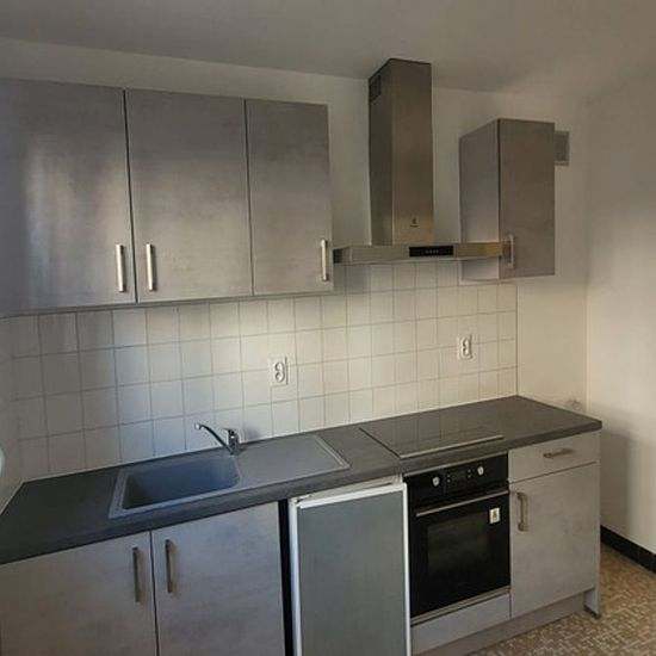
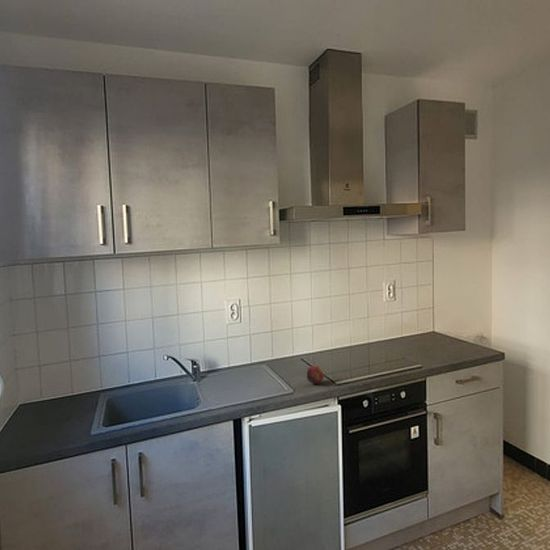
+ fruit (315, 374)
